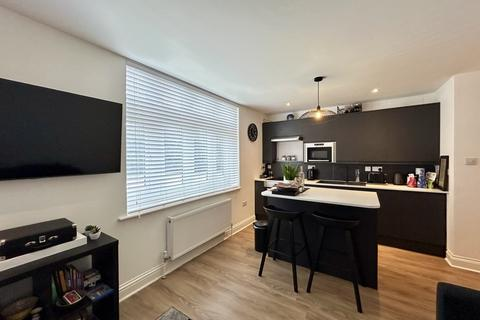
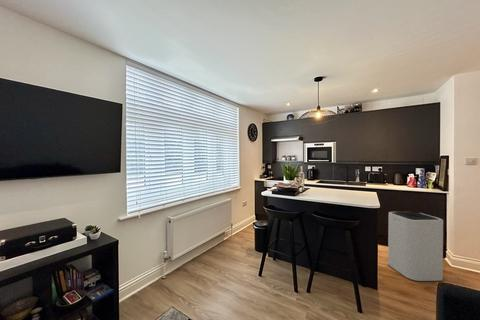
+ trash can (413, 243)
